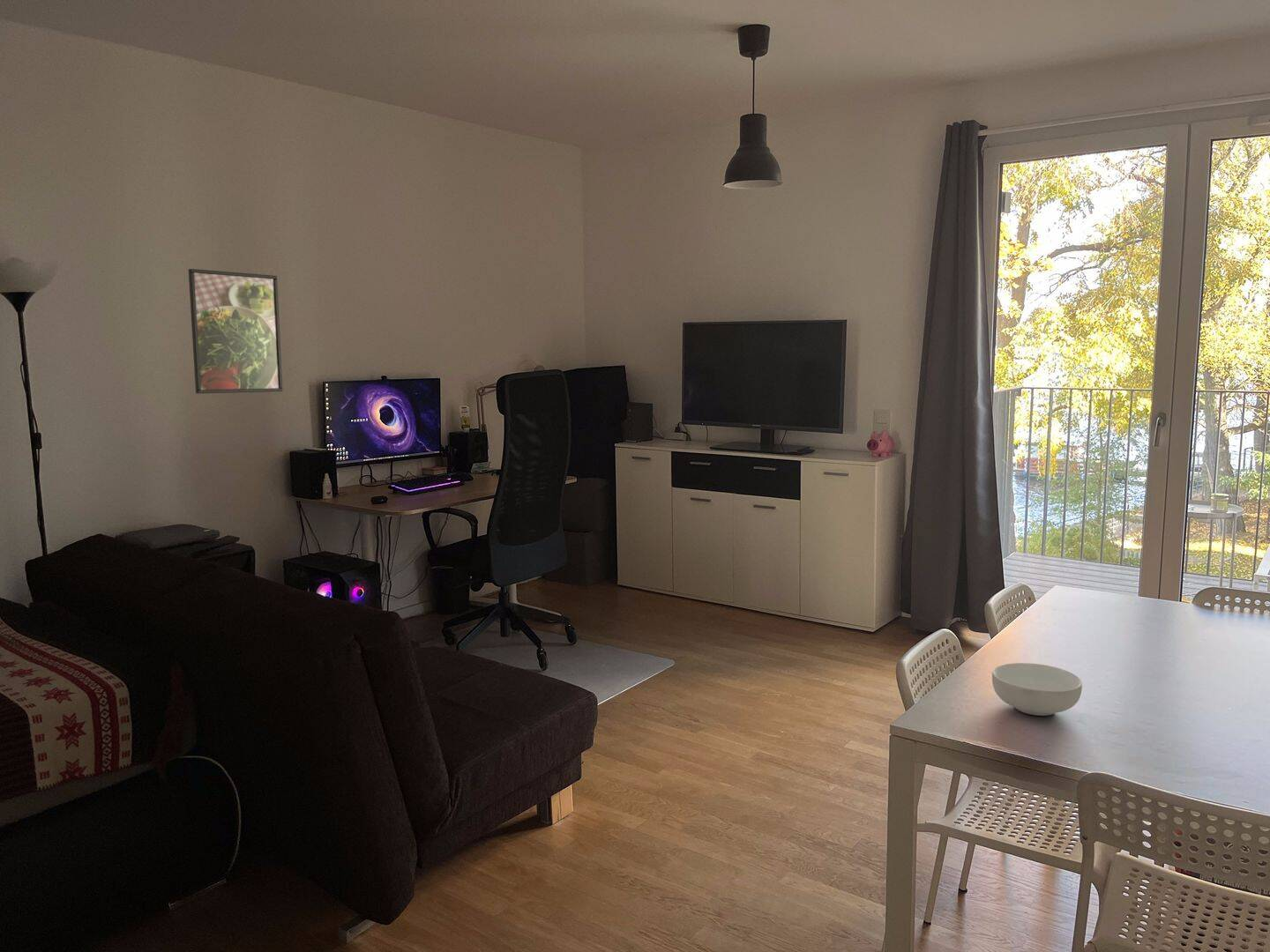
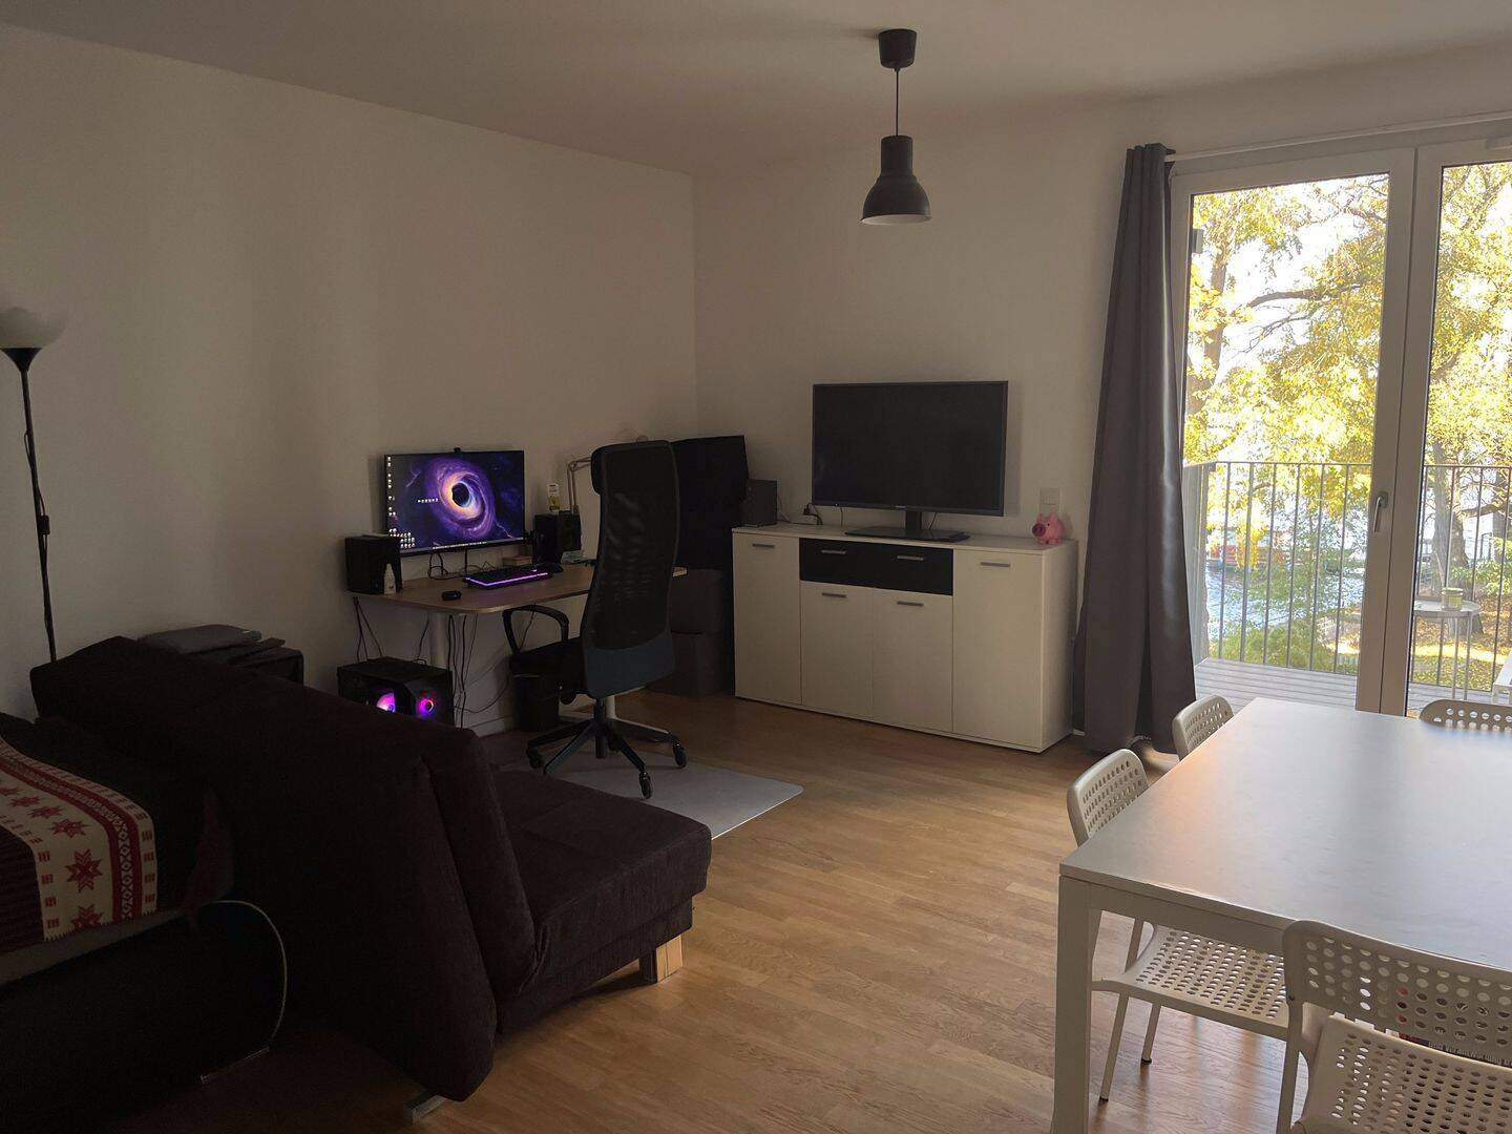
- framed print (237, 332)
- cereal bowl (1035, 692)
